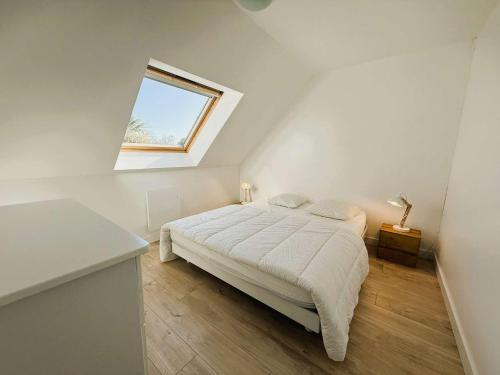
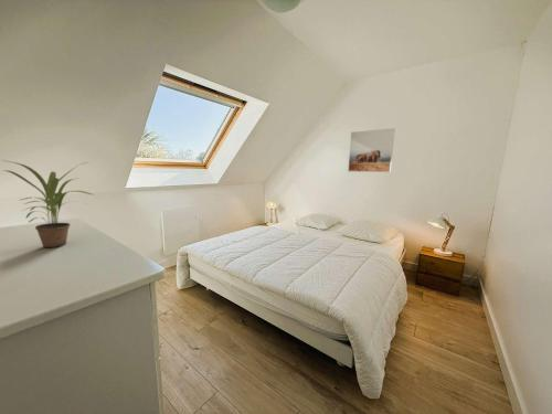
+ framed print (370, 151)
+ potted plant (49, 204)
